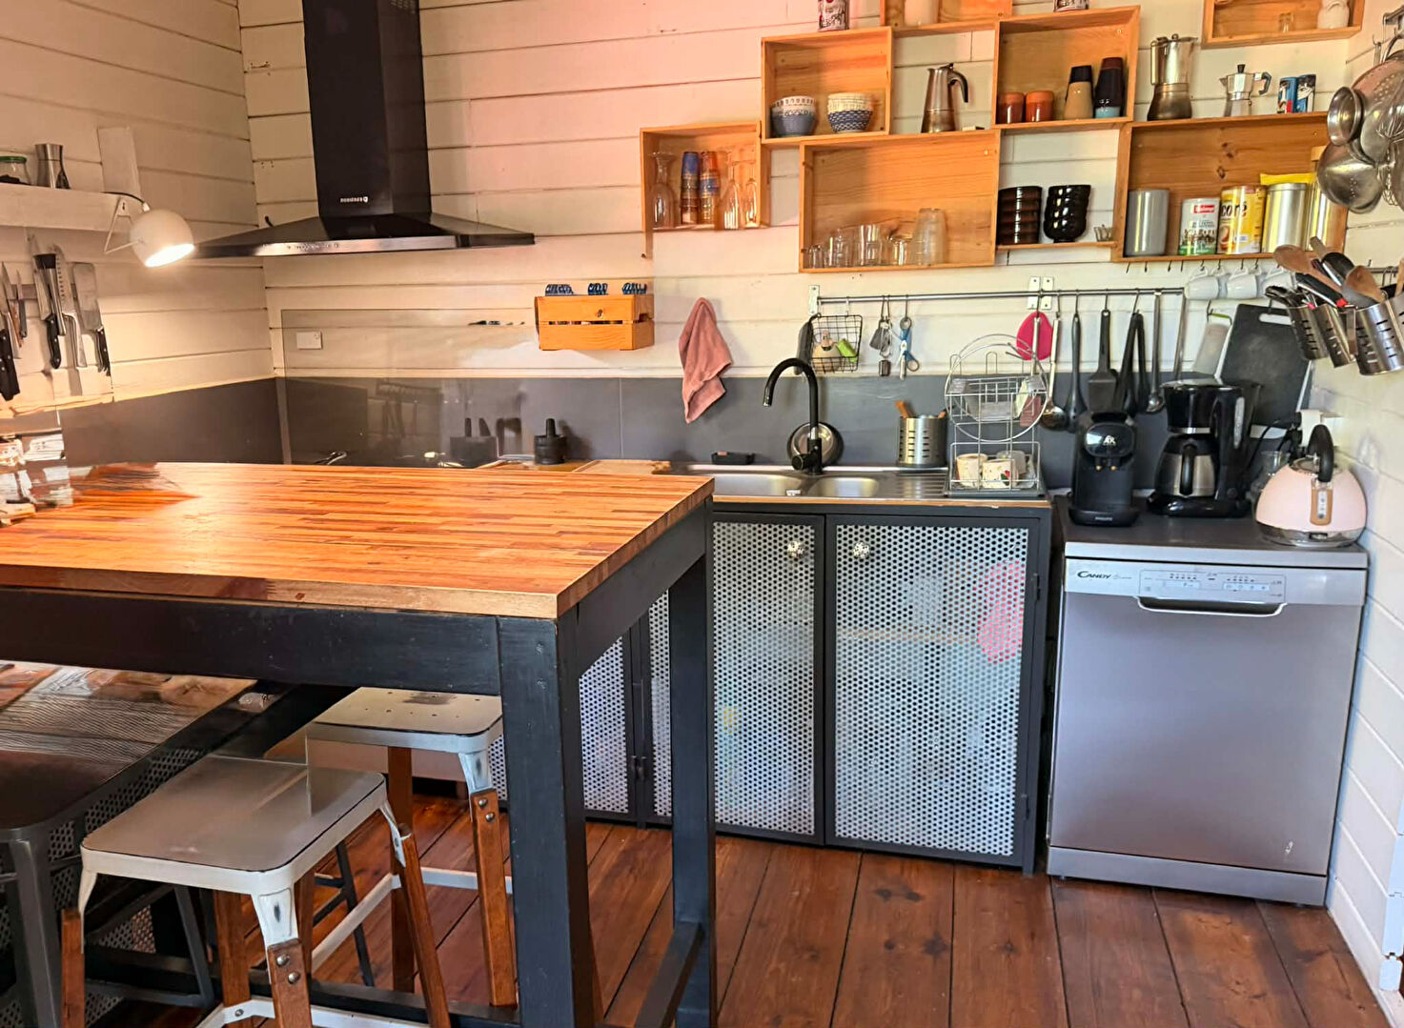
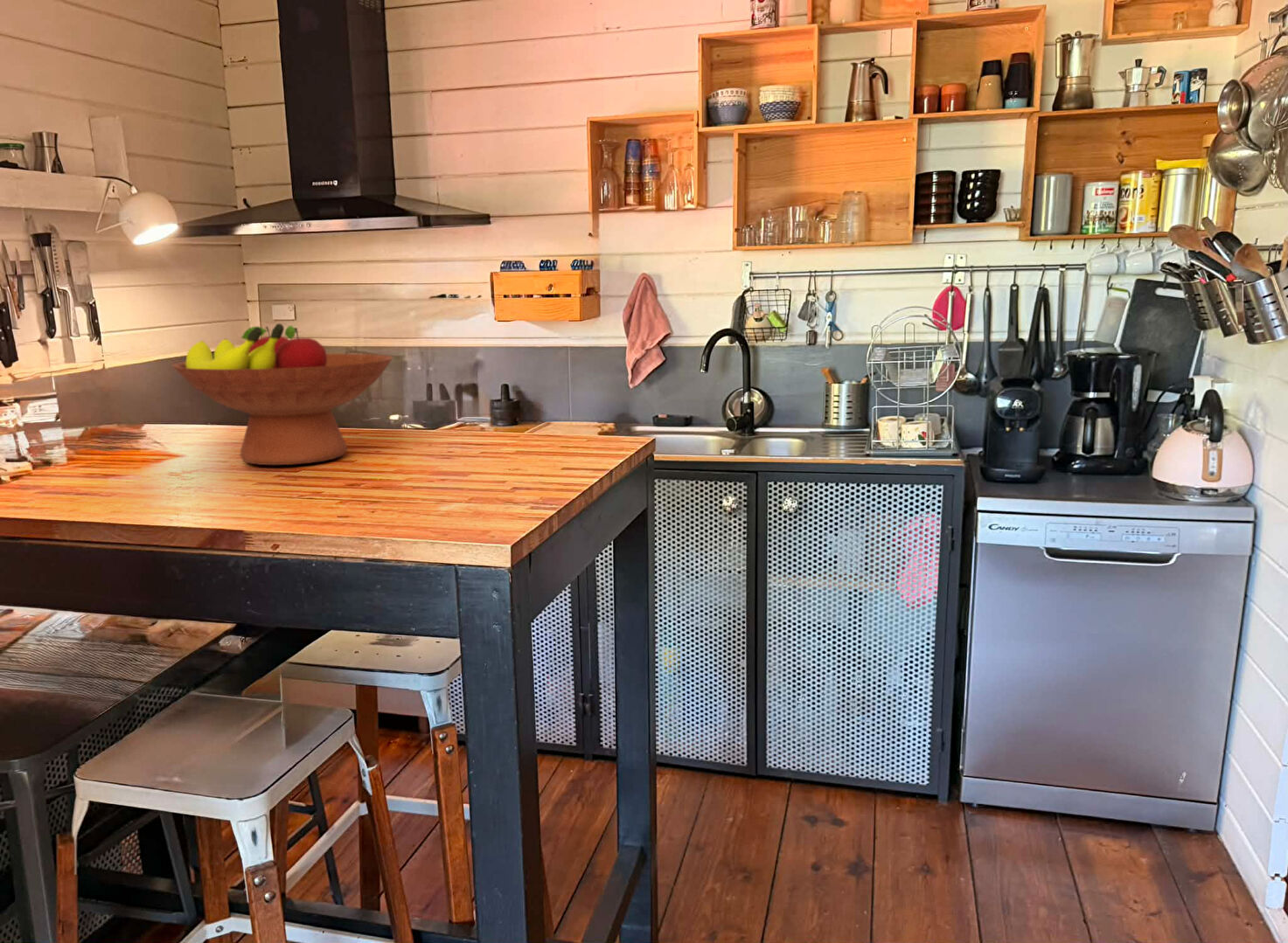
+ fruit bowl (289, 390)
